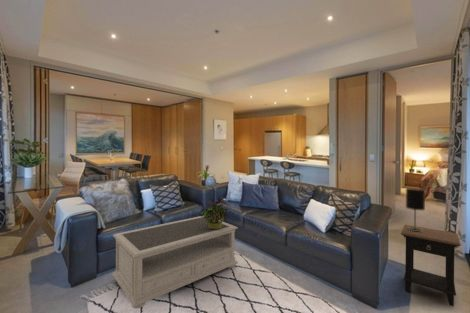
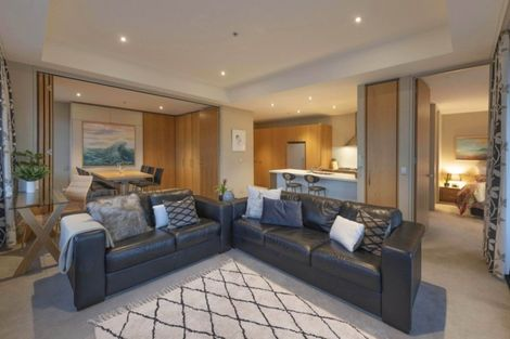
- potted plant (213, 213)
- coffee table (178, 251)
- side table (430, 253)
- table lamp (415, 209)
